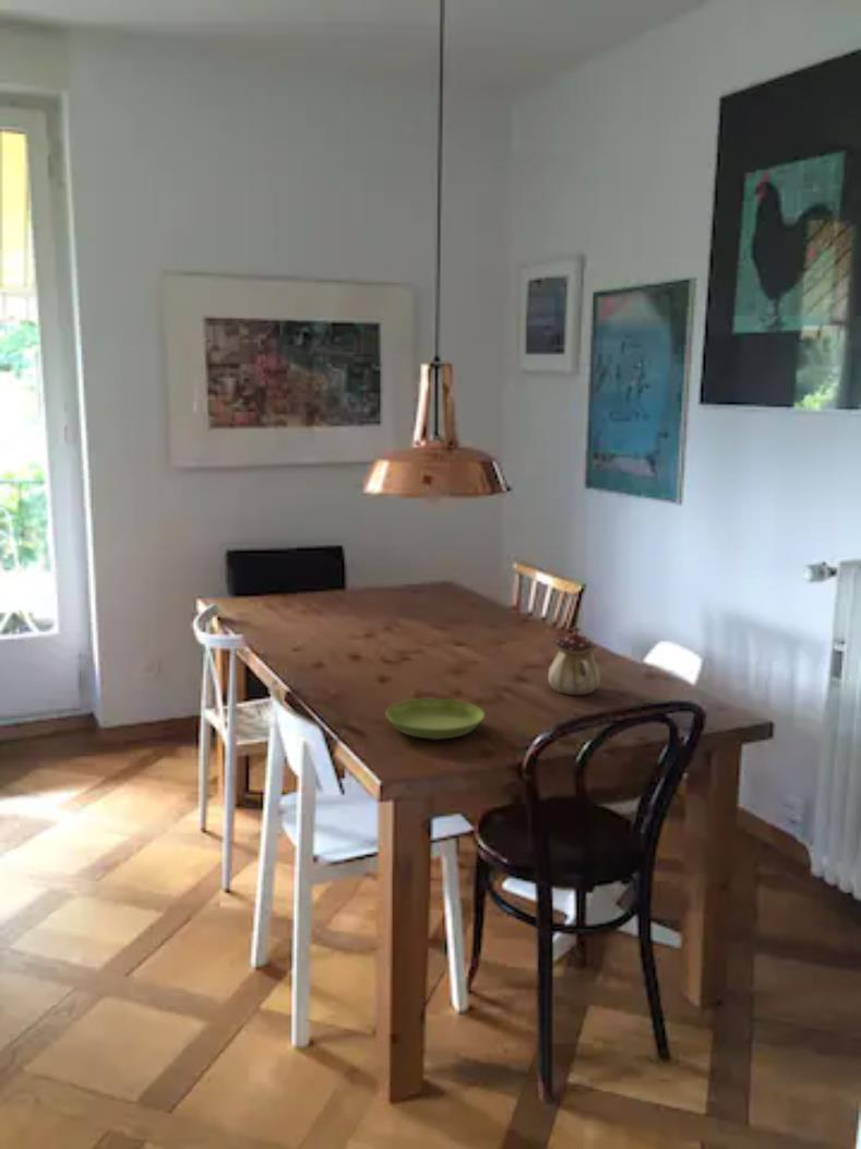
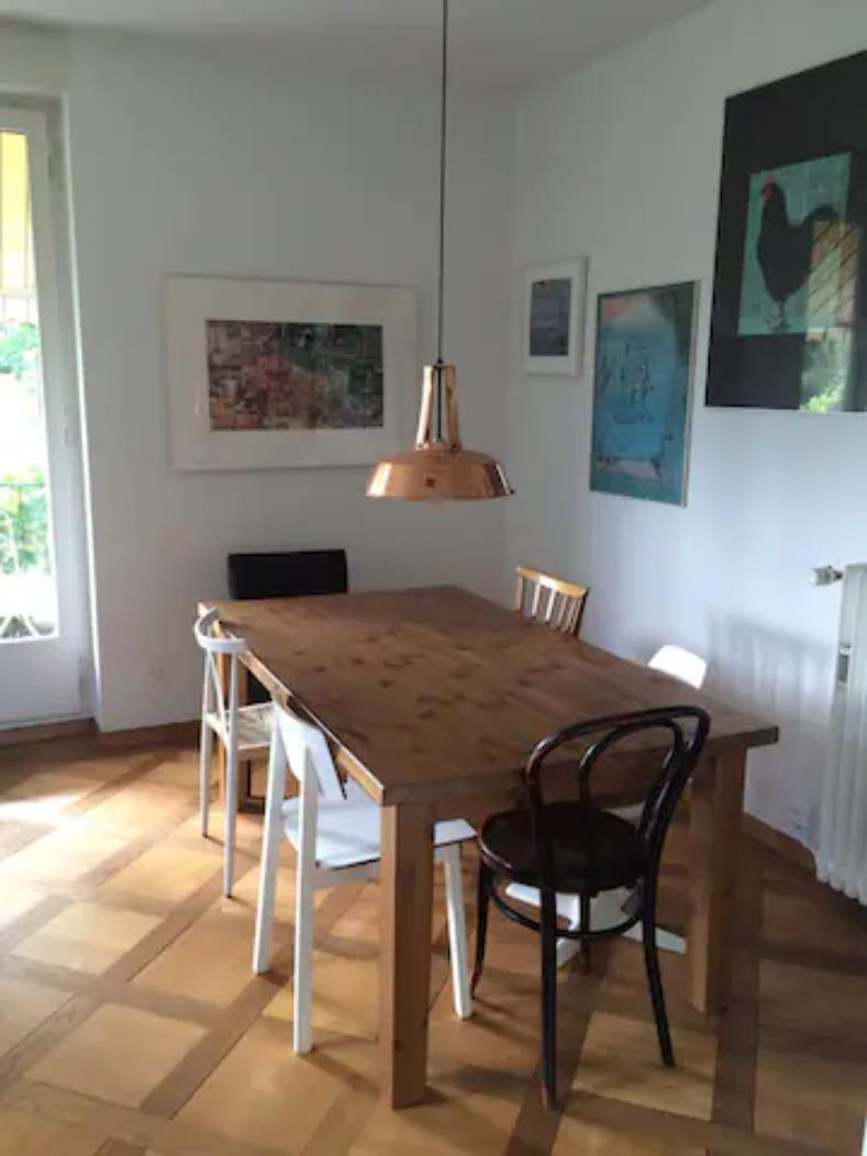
- saucer (434, 720)
- teapot (575, 659)
